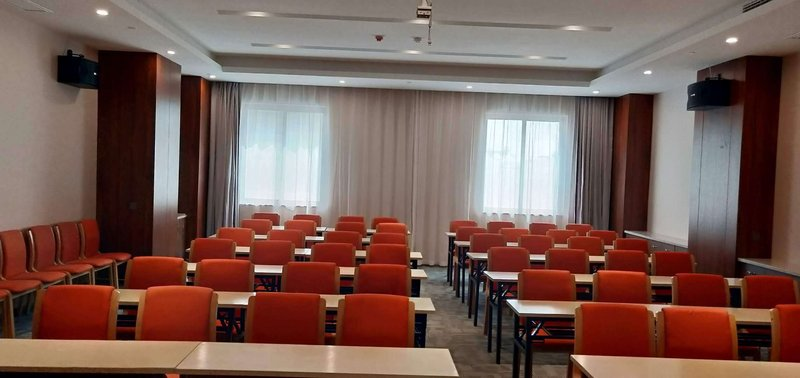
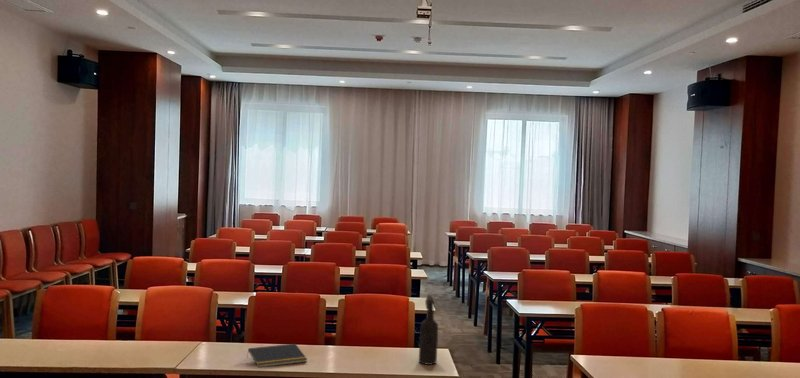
+ bottle (428, 328)
+ notepad (277, 355)
